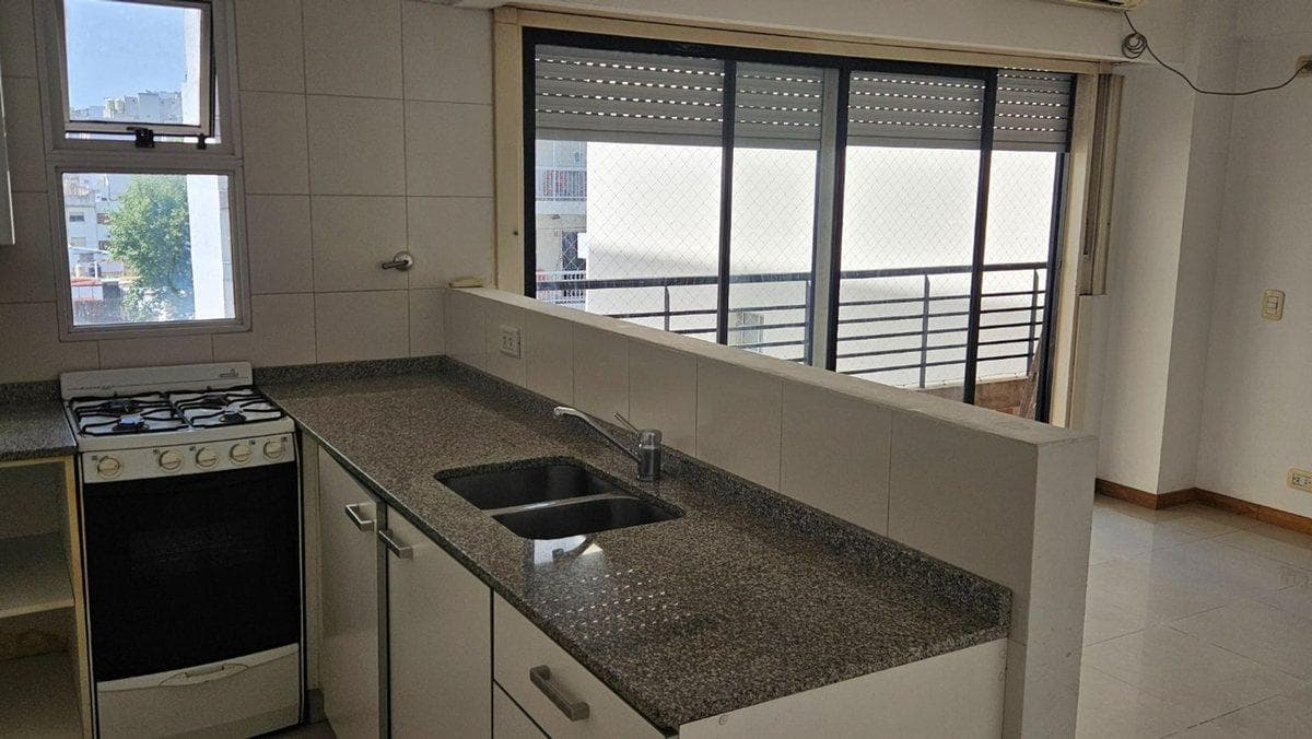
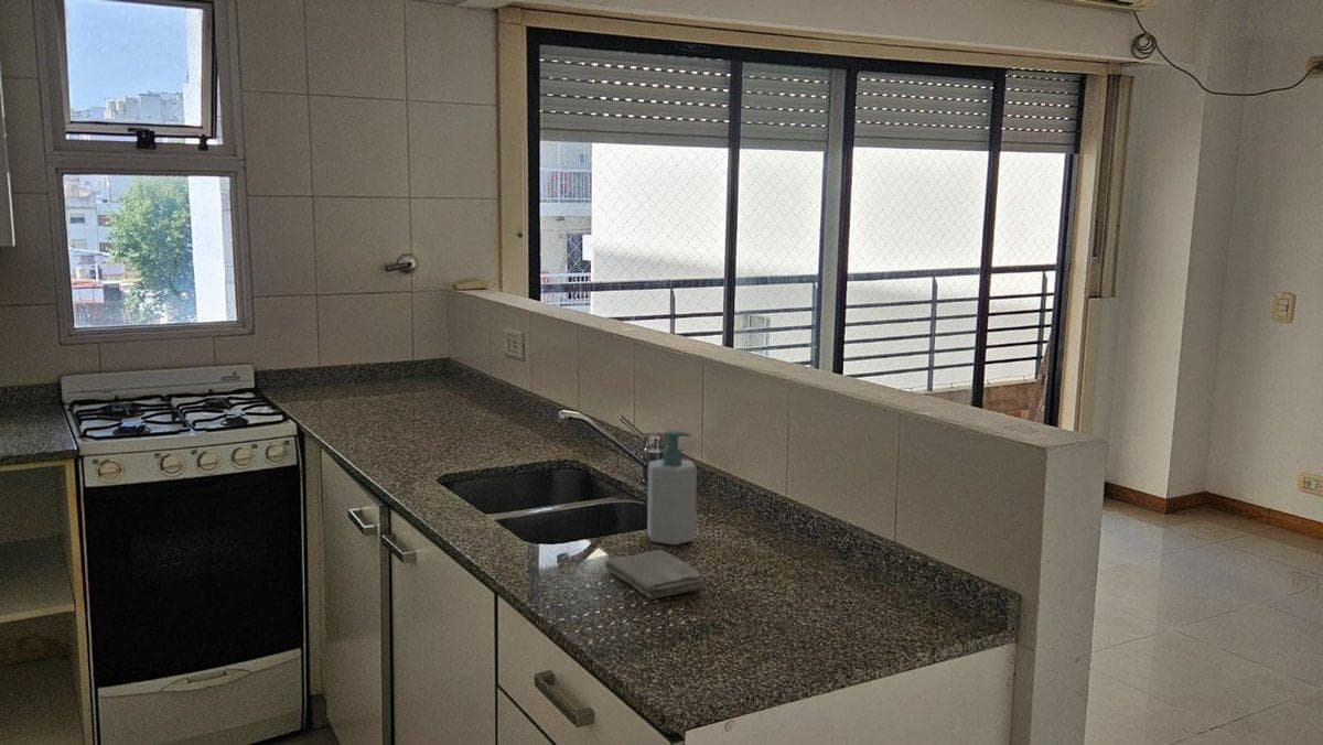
+ washcloth (654, 572)
+ soap bottle (671, 485)
